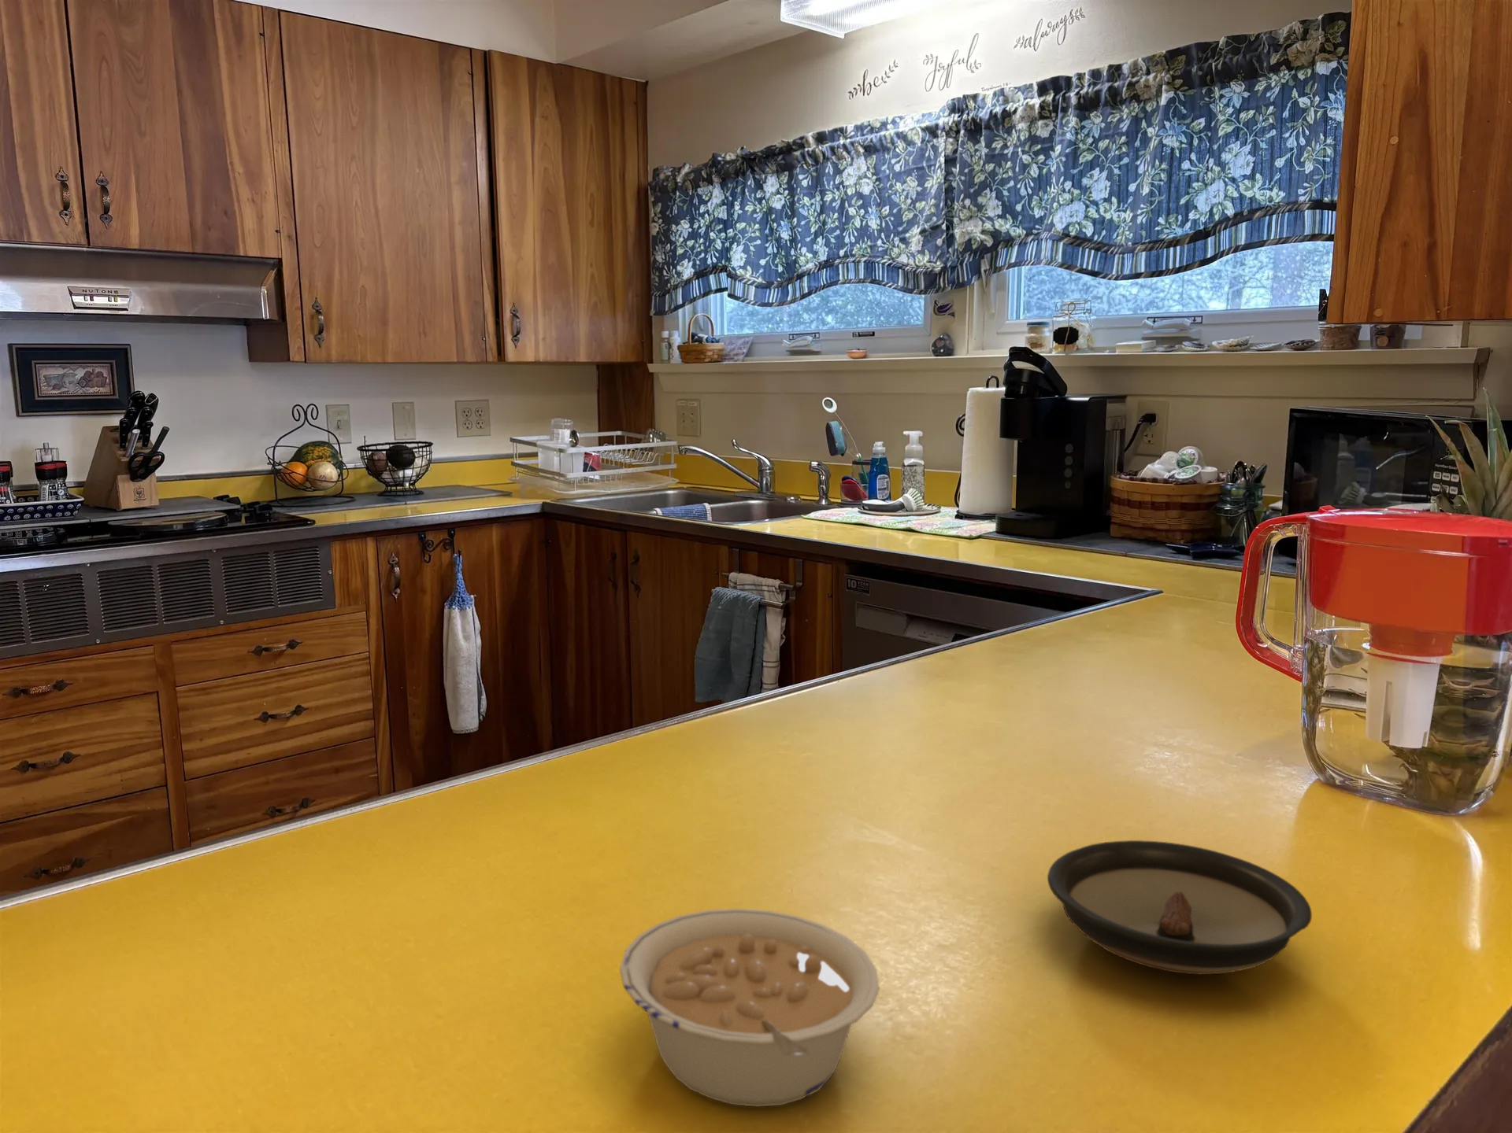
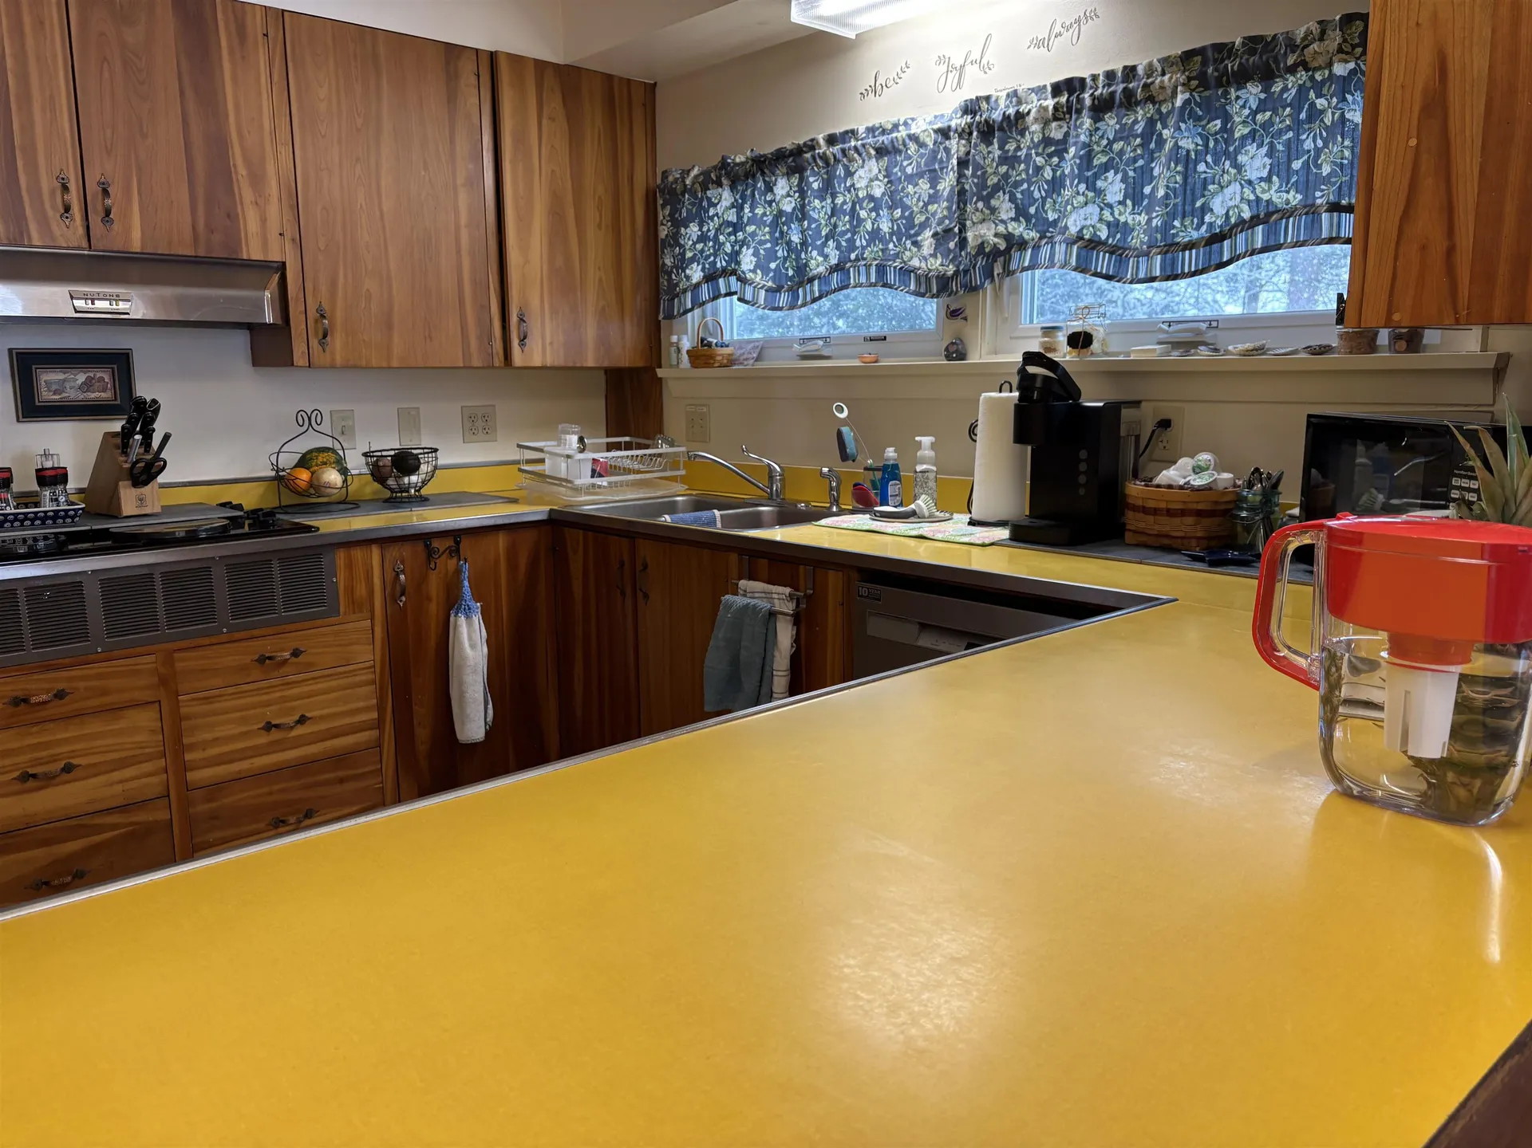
- legume (756, 1006)
- saucer (1172, 915)
